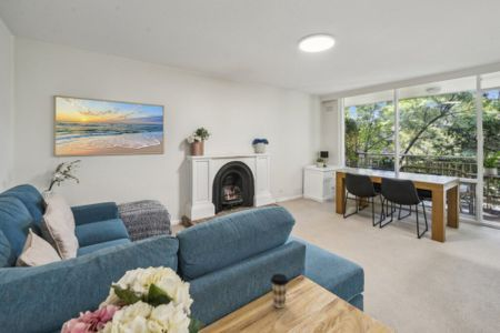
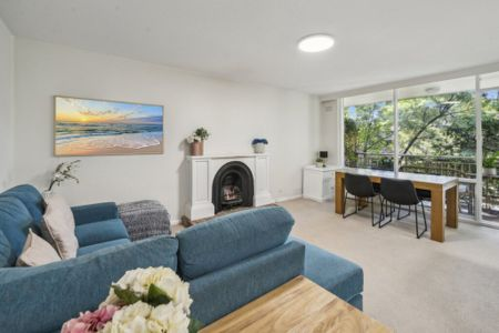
- coffee cup (279, 290)
